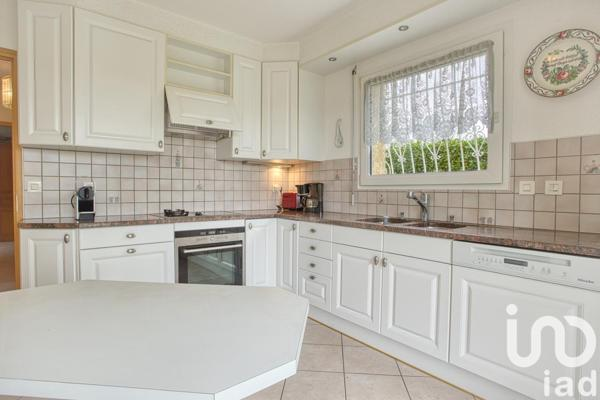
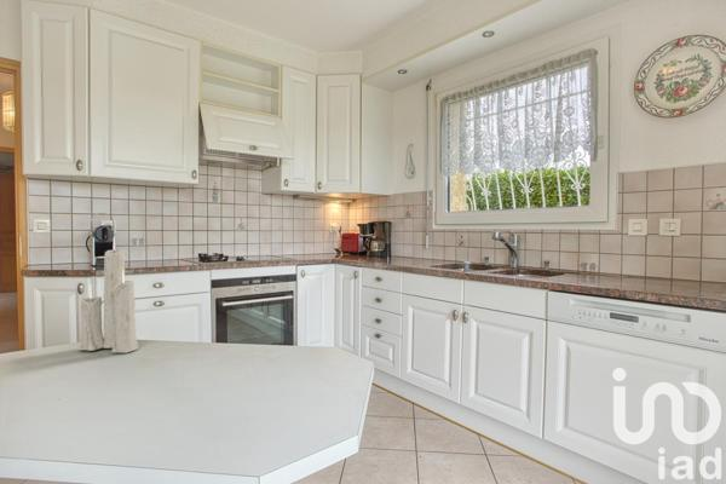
+ candle (111, 289)
